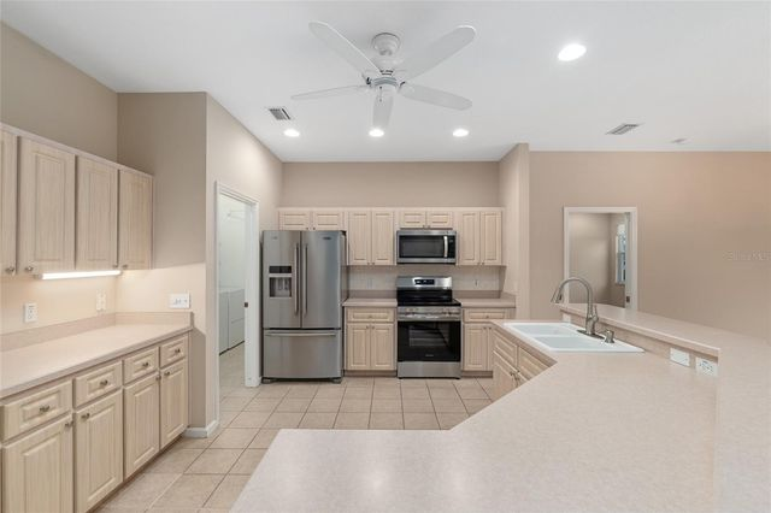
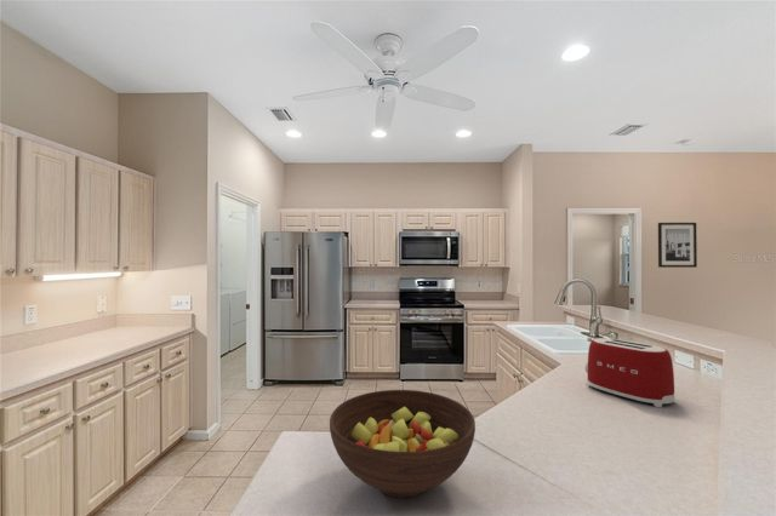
+ fruit bowl (401, 448)
+ wall art (677, 245)
+ toaster (626, 367)
